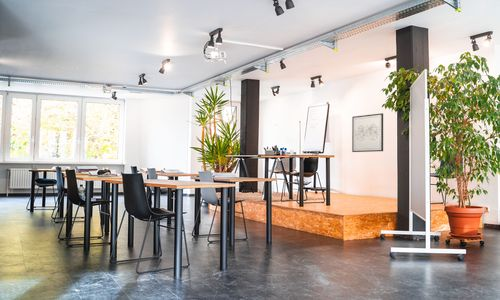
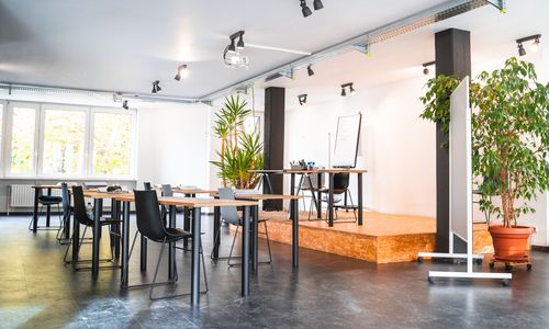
- wall art (367, 133)
